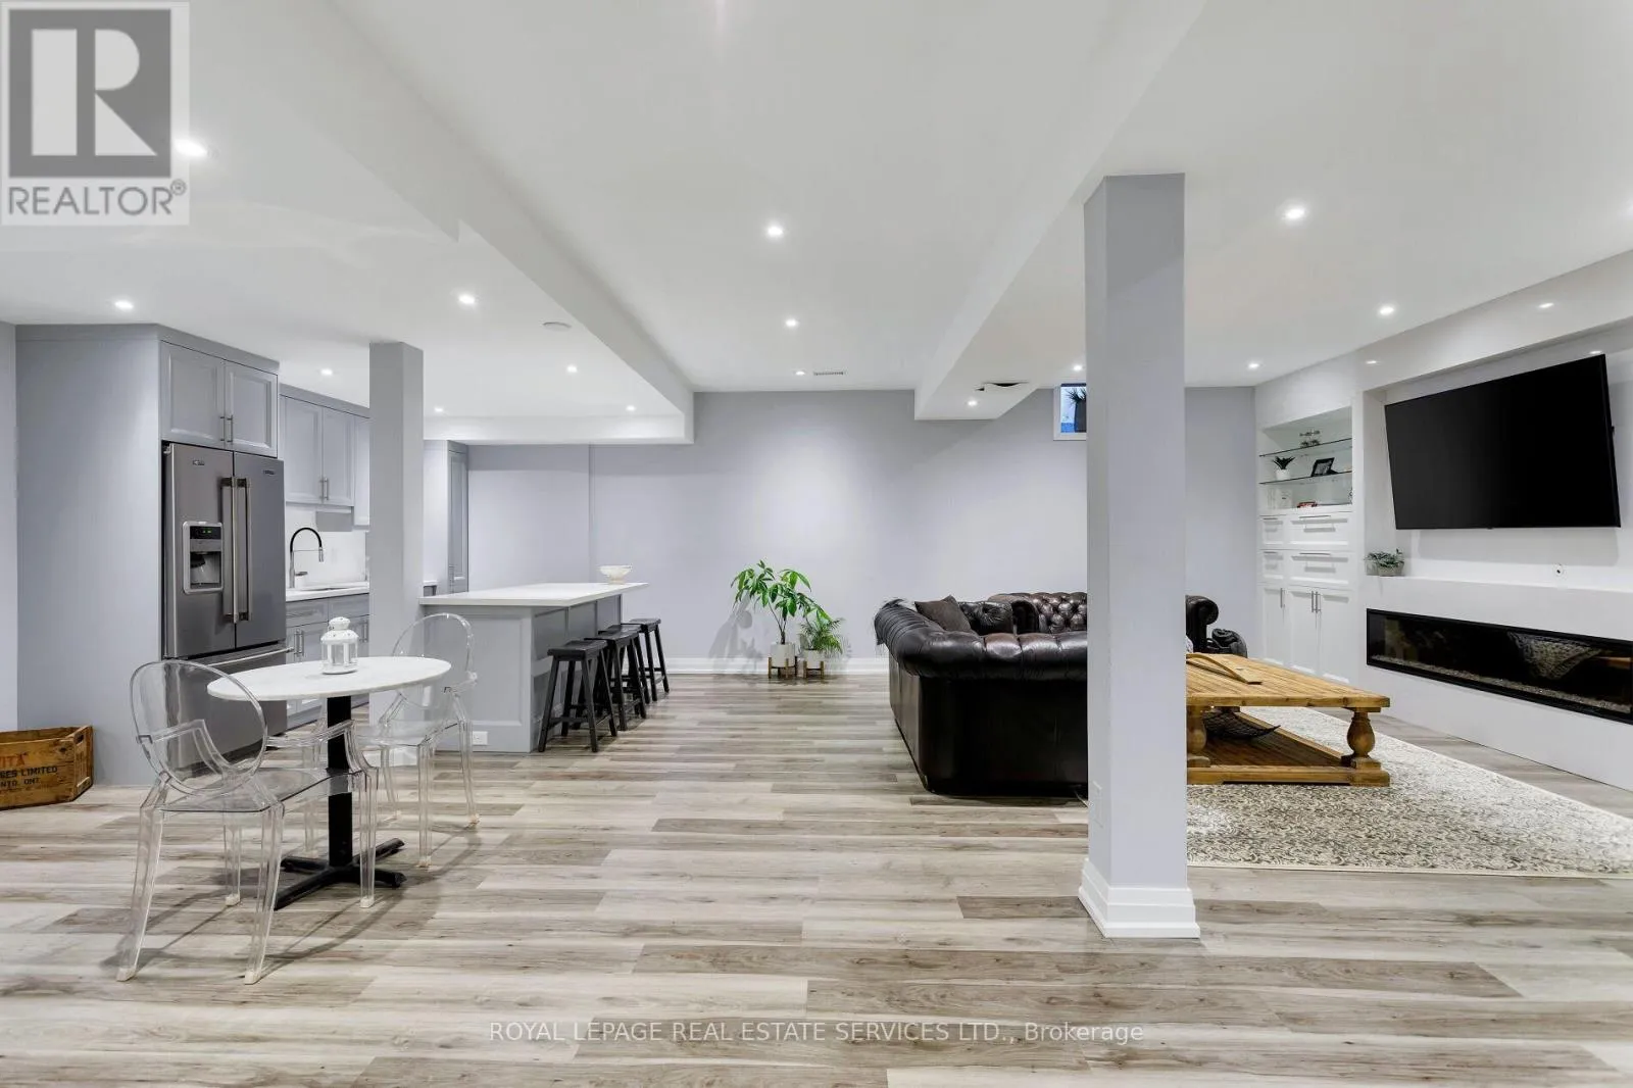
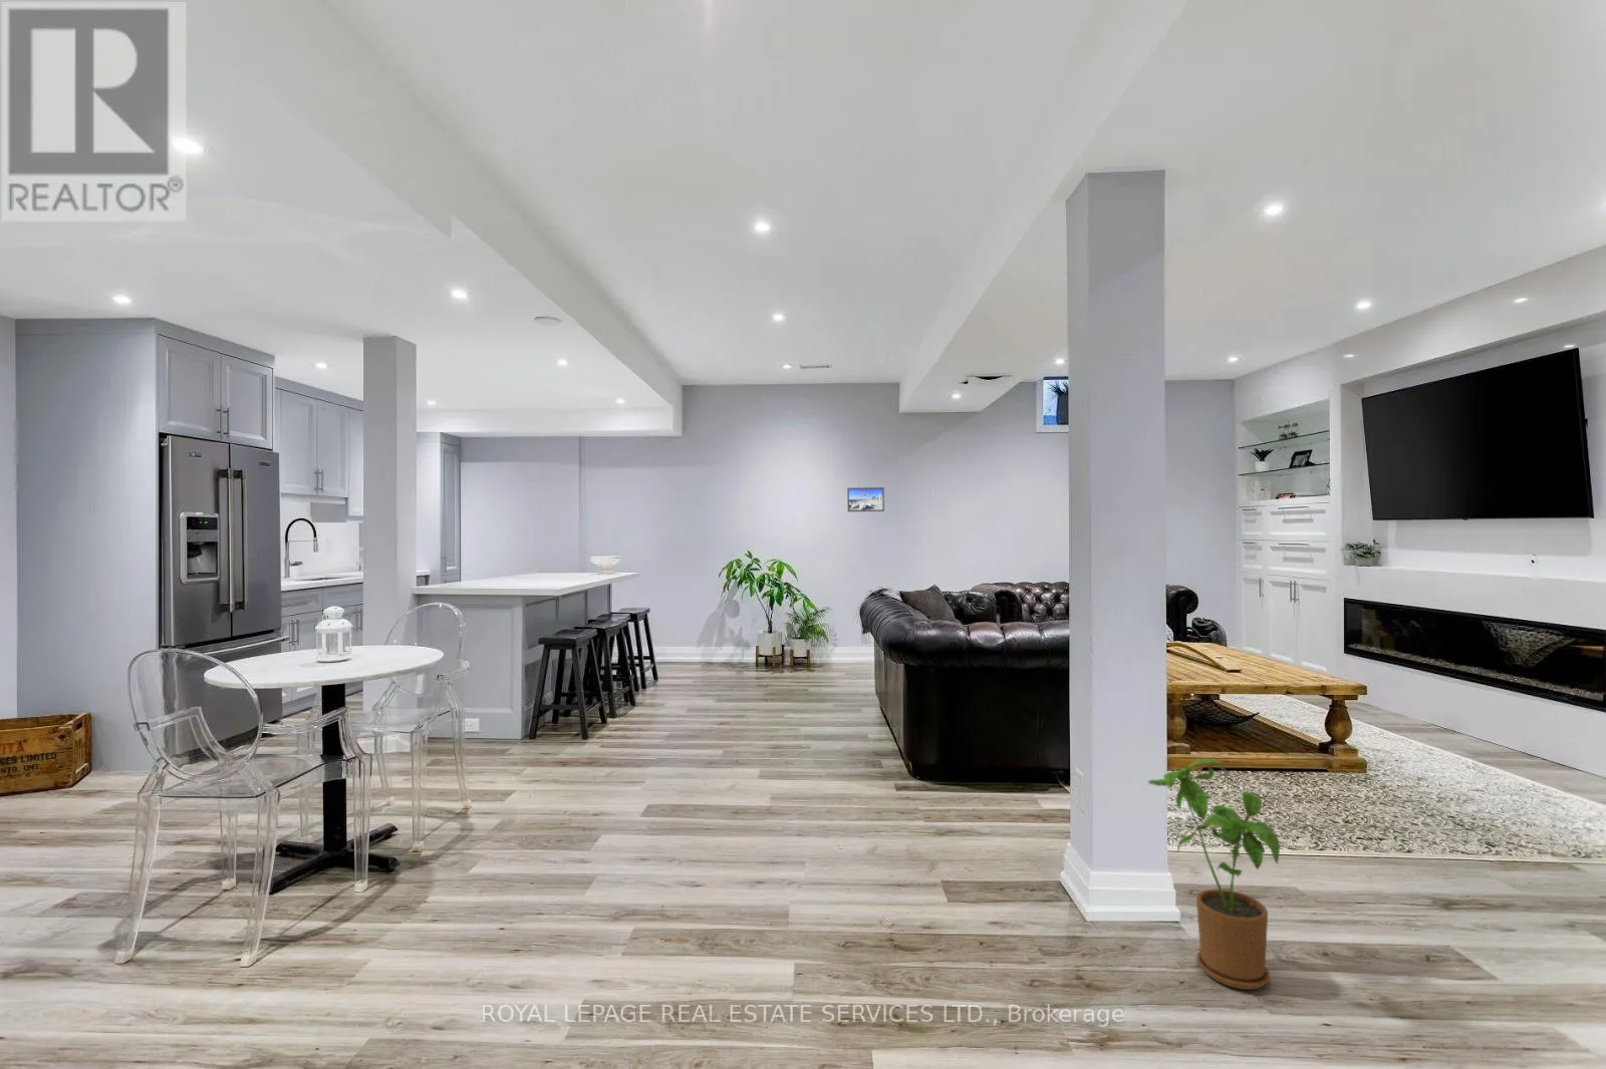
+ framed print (866, 500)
+ house plant (1230, 866)
